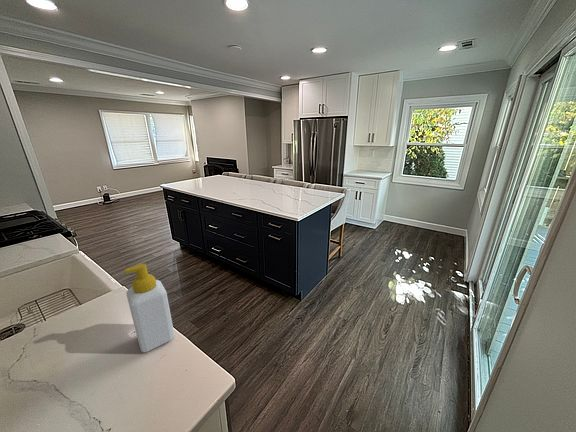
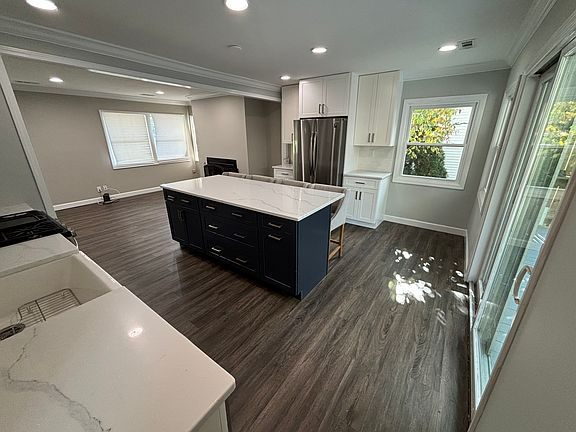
- soap bottle (148, 303)
